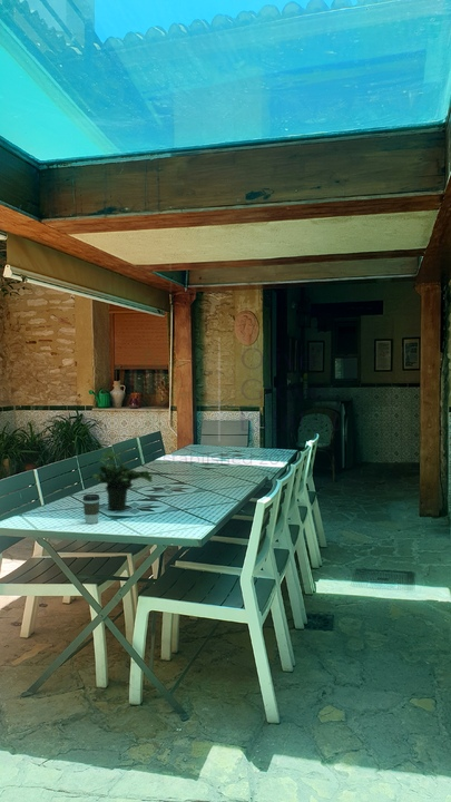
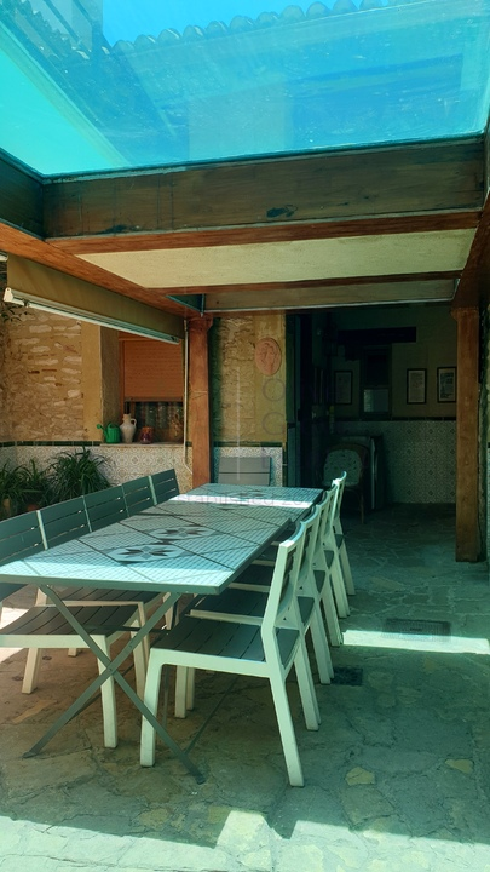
- potted plant (120, 479)
- coffee cup (91, 508)
